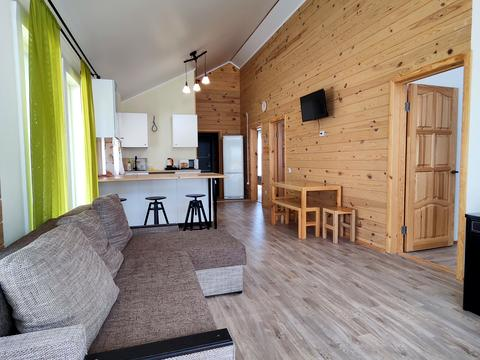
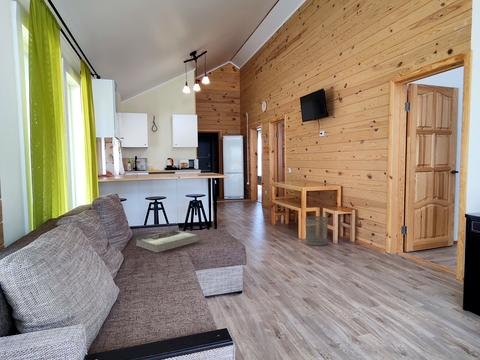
+ waste bin (316, 230)
+ book (167, 239)
